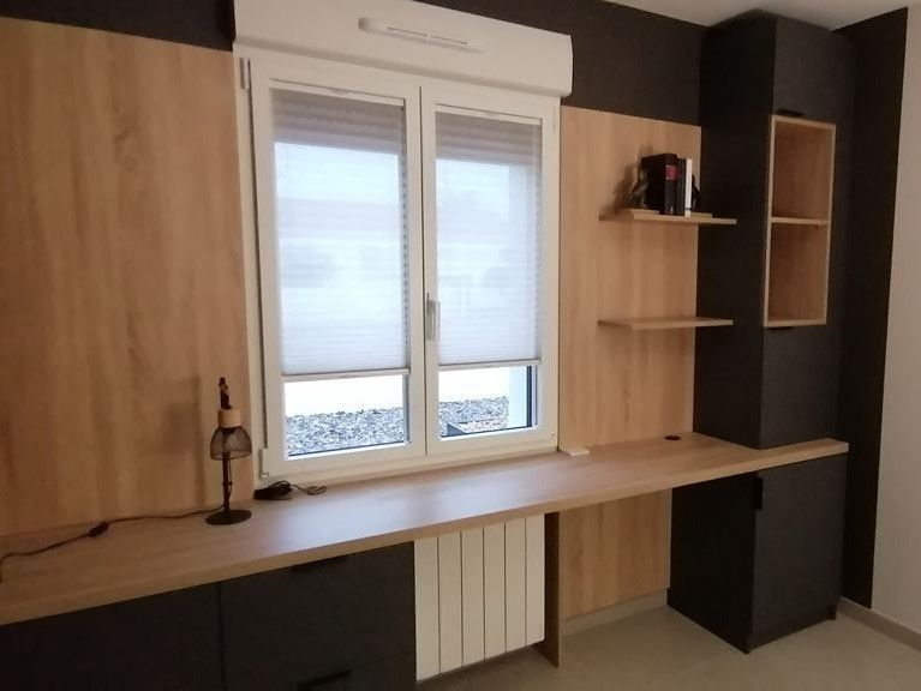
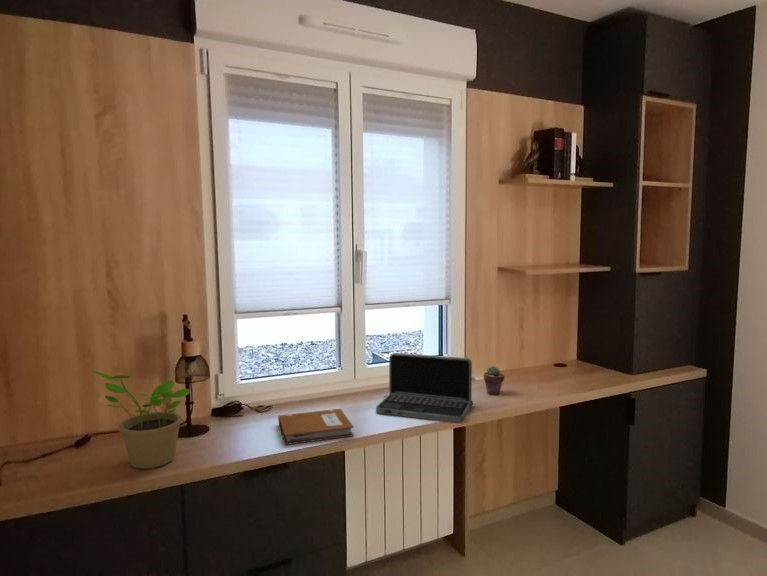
+ potted succulent (493, 379)
+ notebook (316, 424)
+ potted plant (148, 412)
+ laptop (422, 383)
